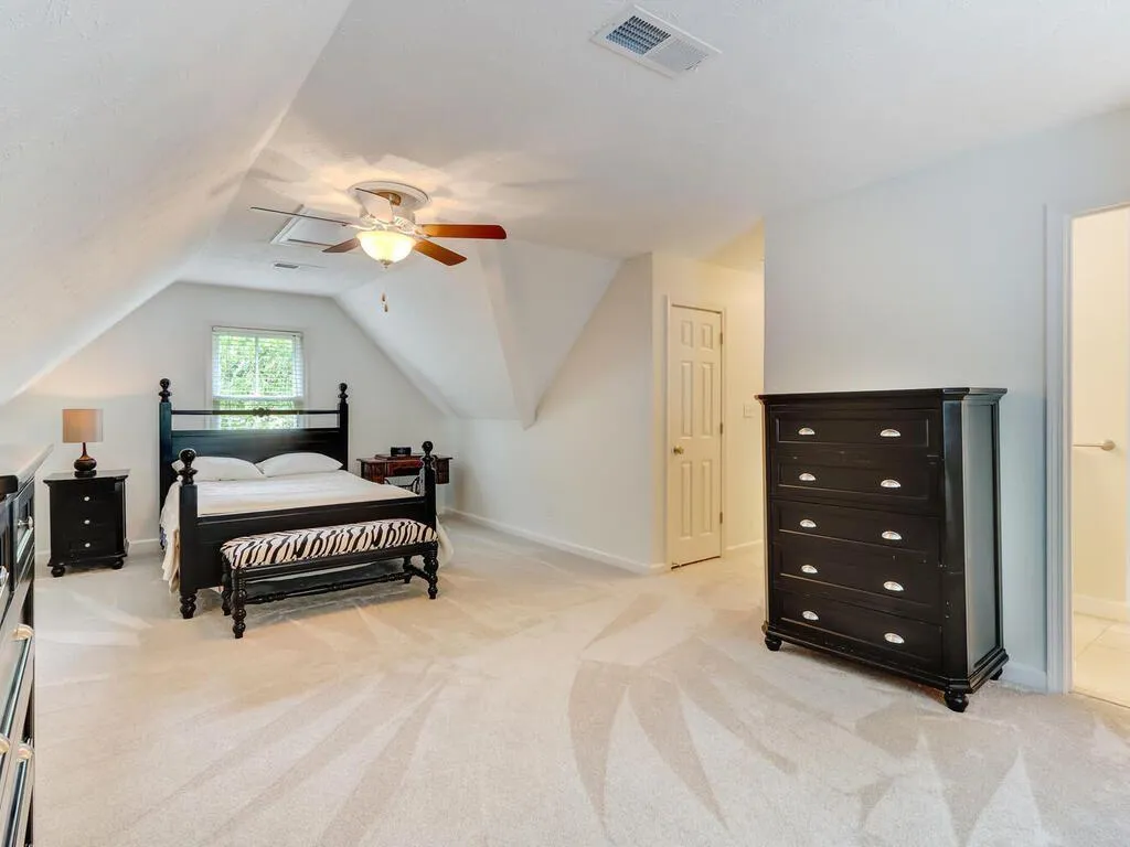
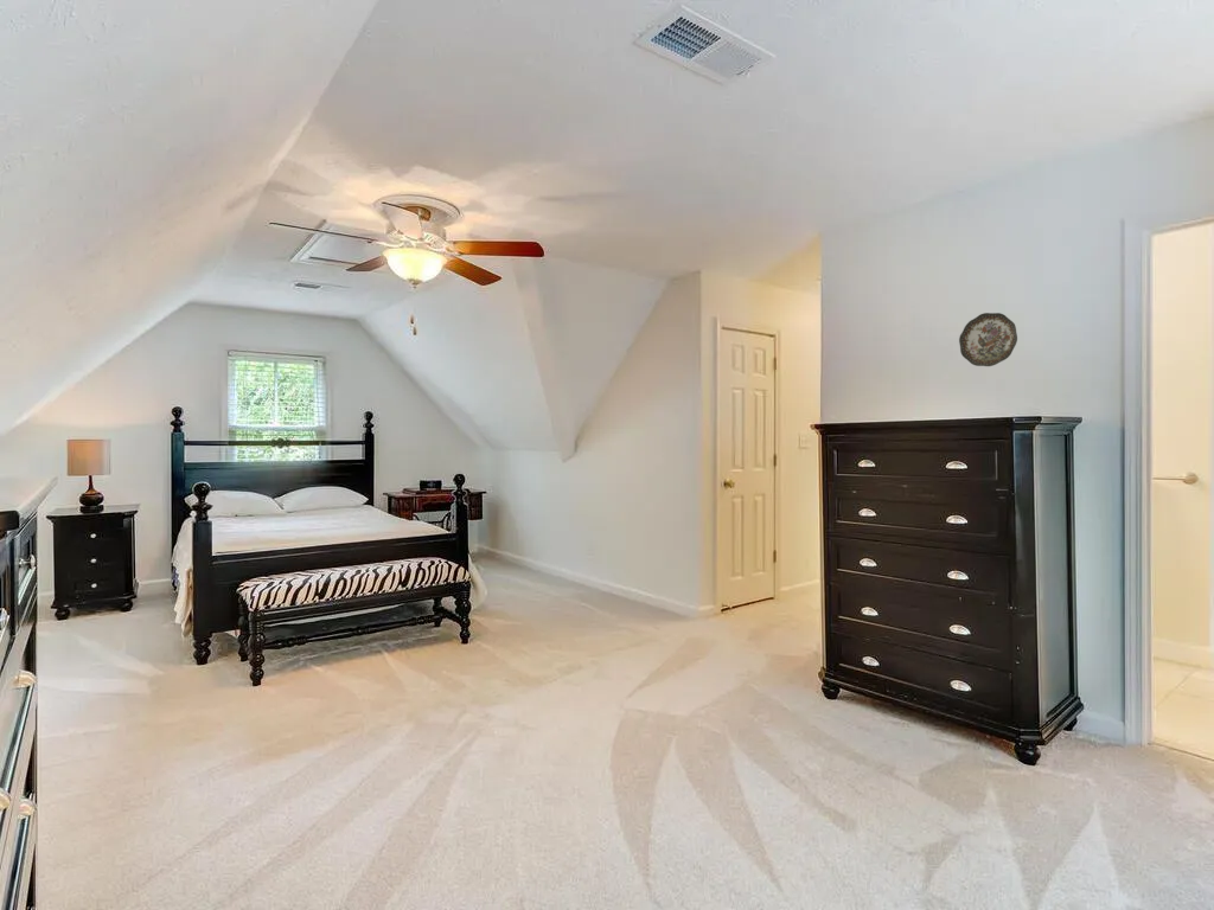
+ decorative plate (988, 339)
